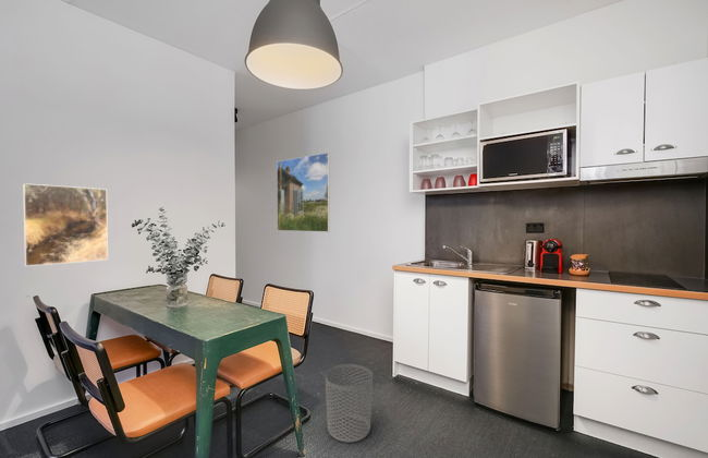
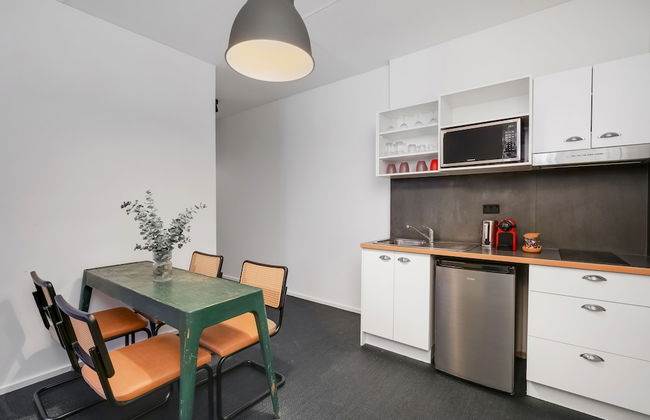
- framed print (68, 225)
- waste bin (349, 401)
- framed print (301, 194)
